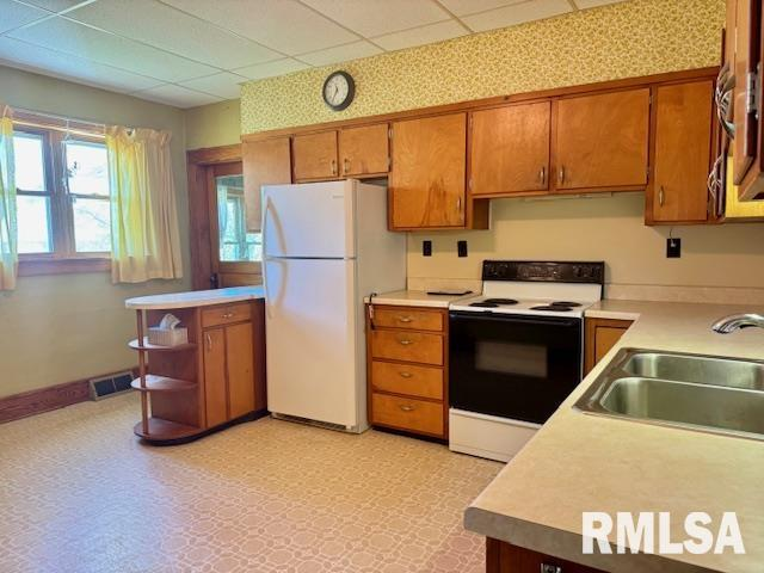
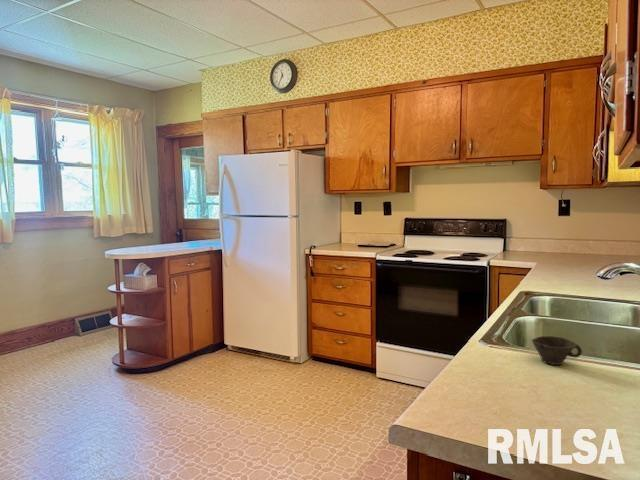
+ cup (555, 351)
